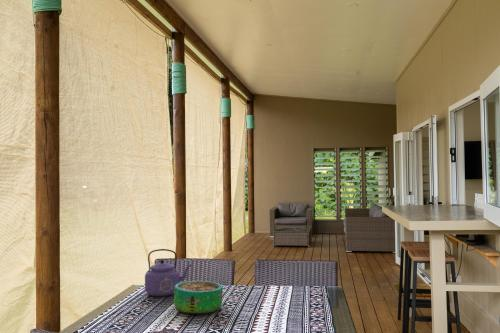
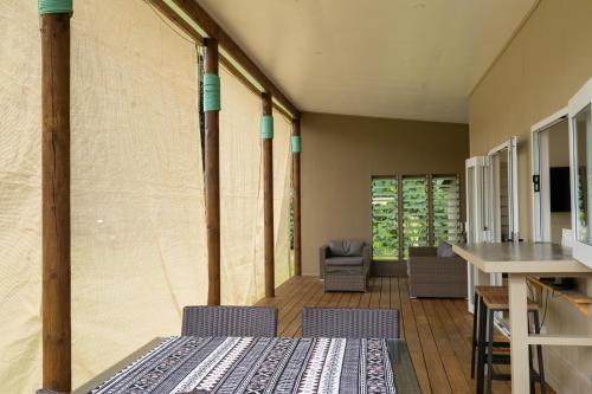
- decorative bowl (198, 297)
- kettle (168, 271)
